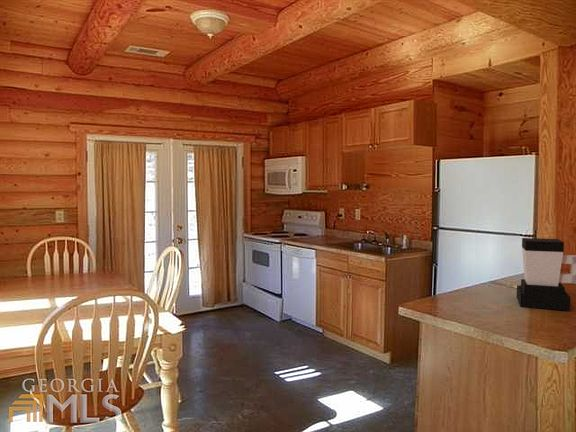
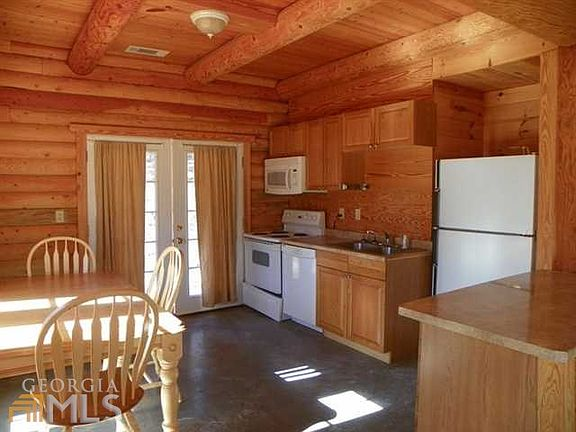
- coffee maker (548, 272)
